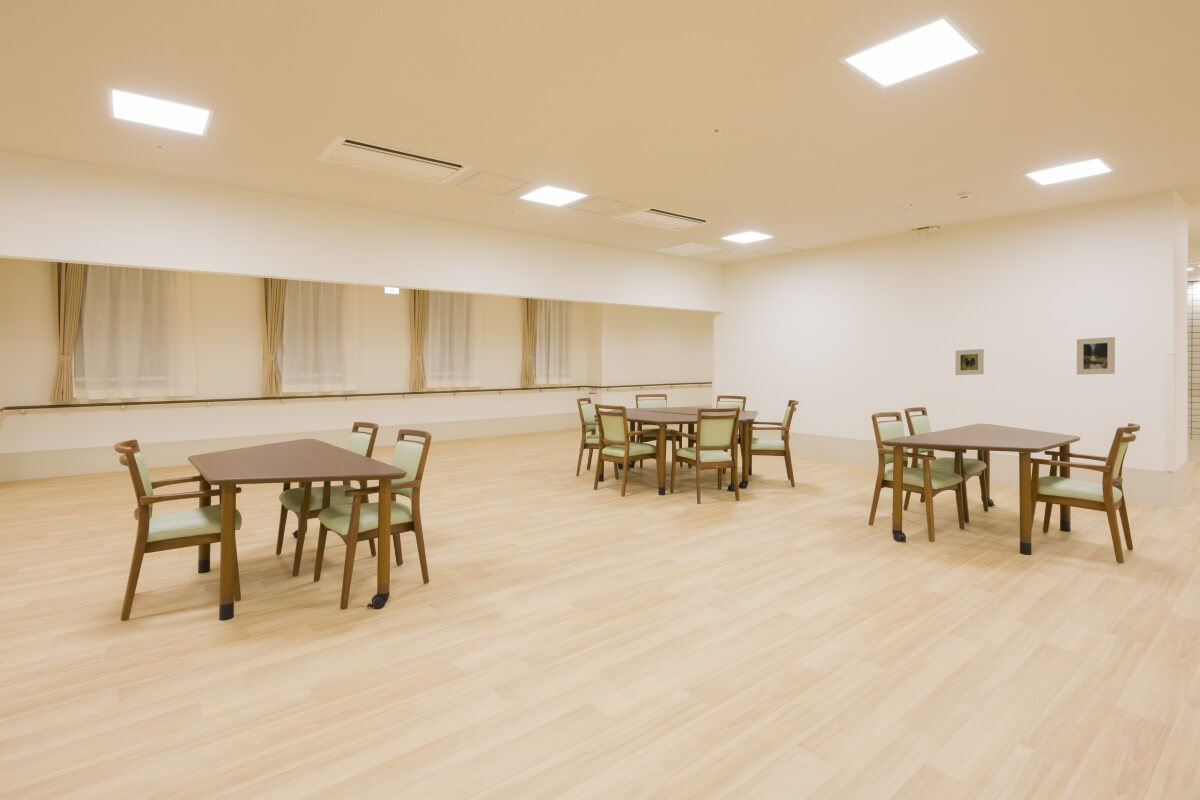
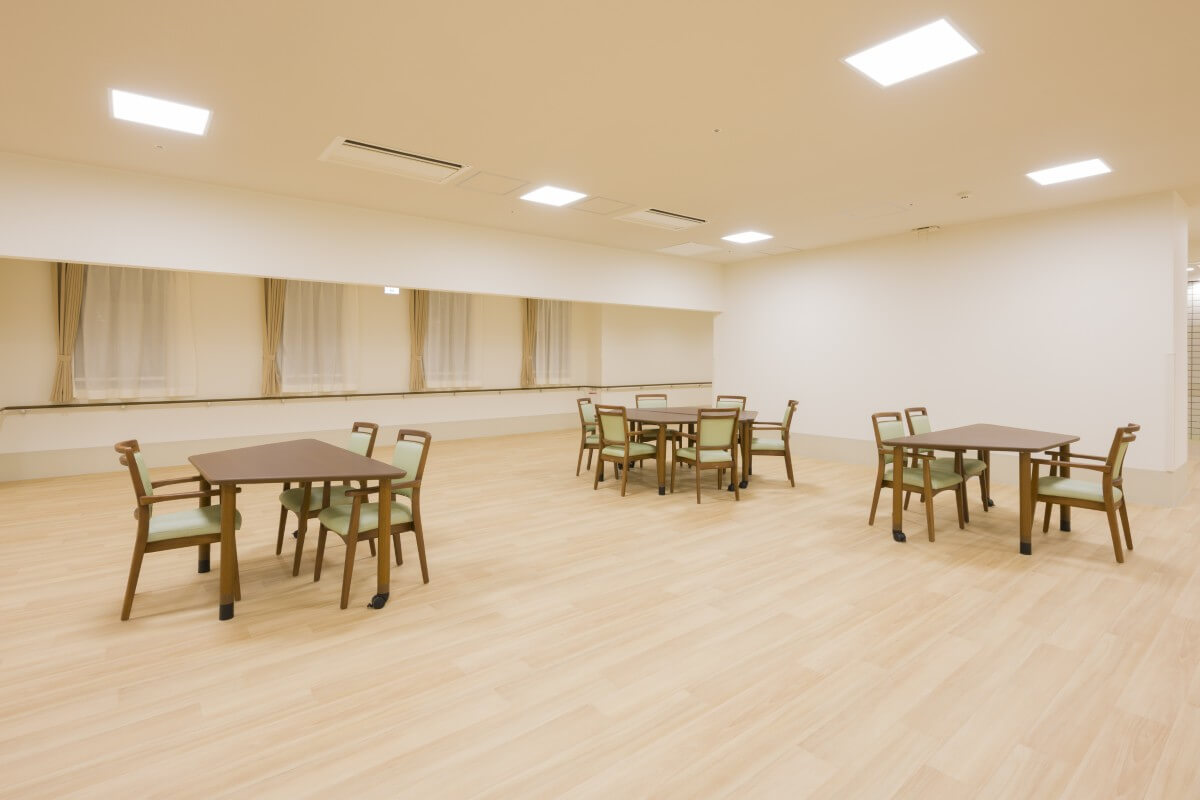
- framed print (969, 362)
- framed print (1095, 356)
